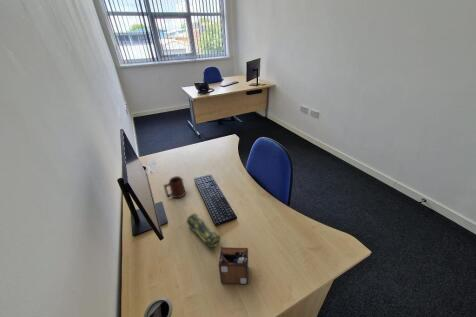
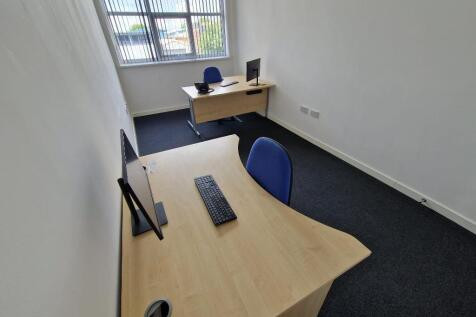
- pencil case (203, 230)
- mug (174, 187)
- desk organizer (234, 262)
